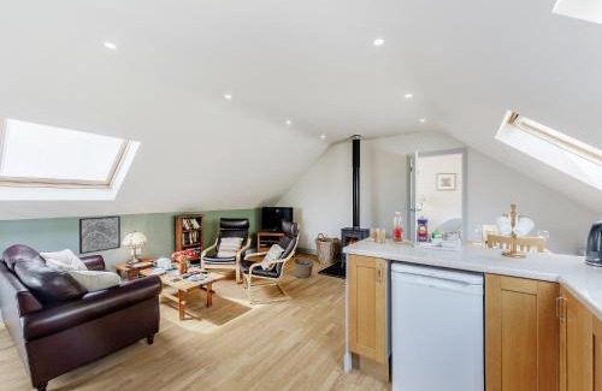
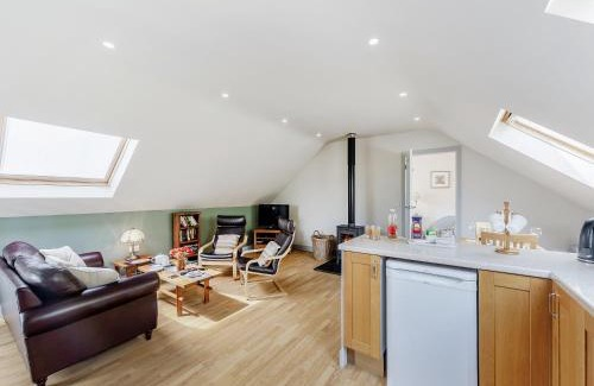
- basket (303, 267)
- wall art (100, 233)
